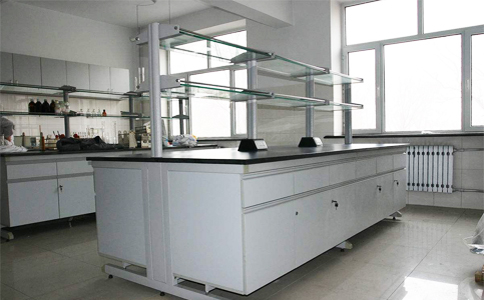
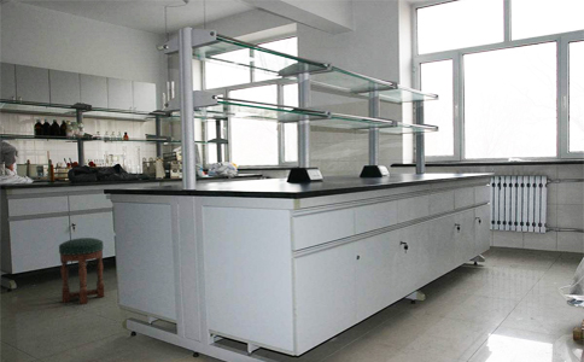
+ stool (82, 268)
